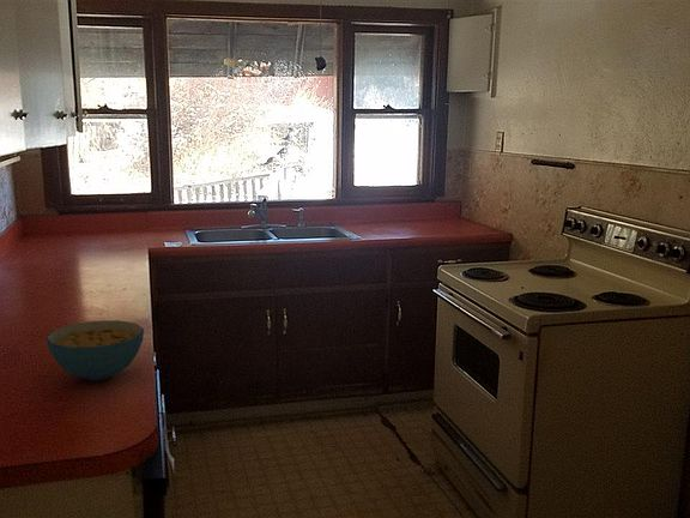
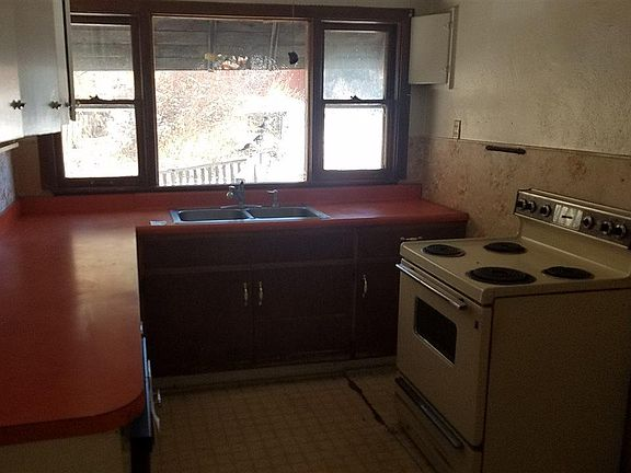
- cereal bowl (97, 354)
